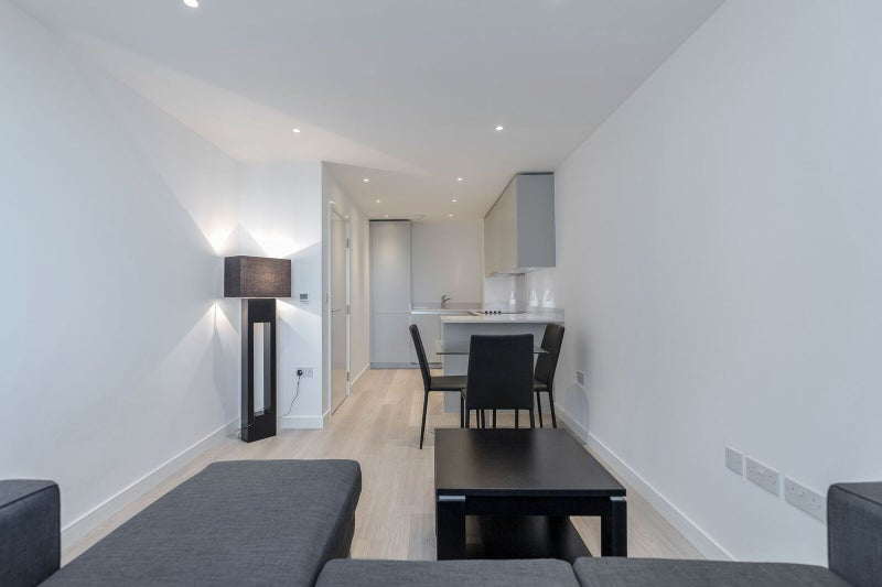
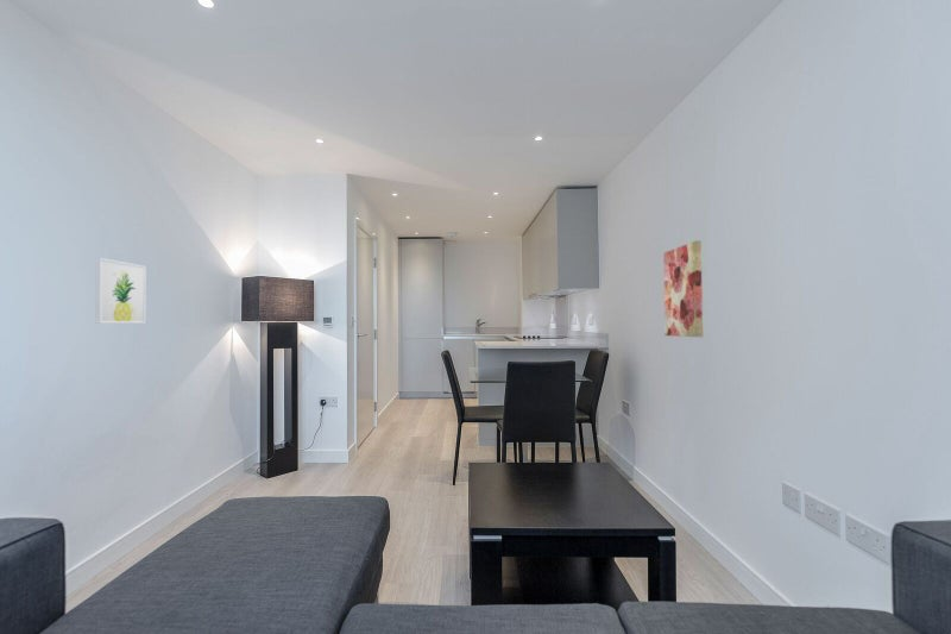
+ wall art (681, 291)
+ wall art (122, 293)
